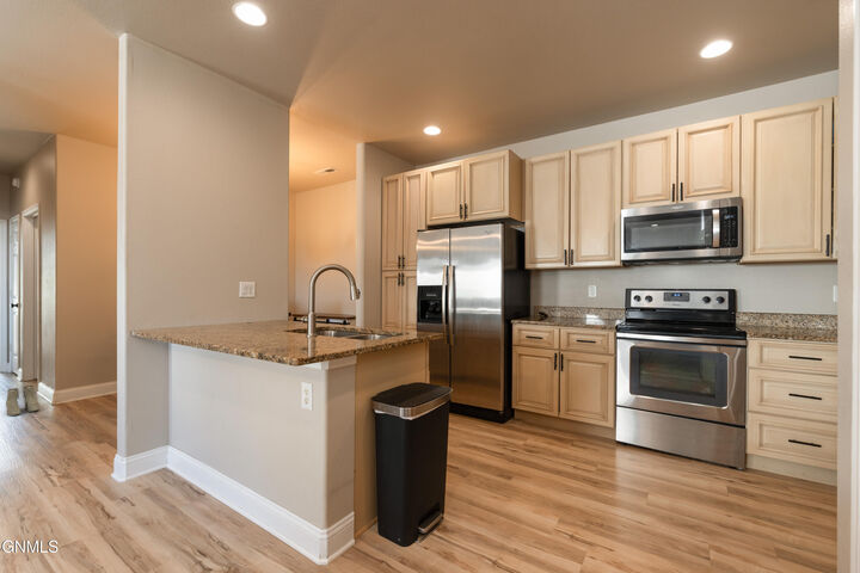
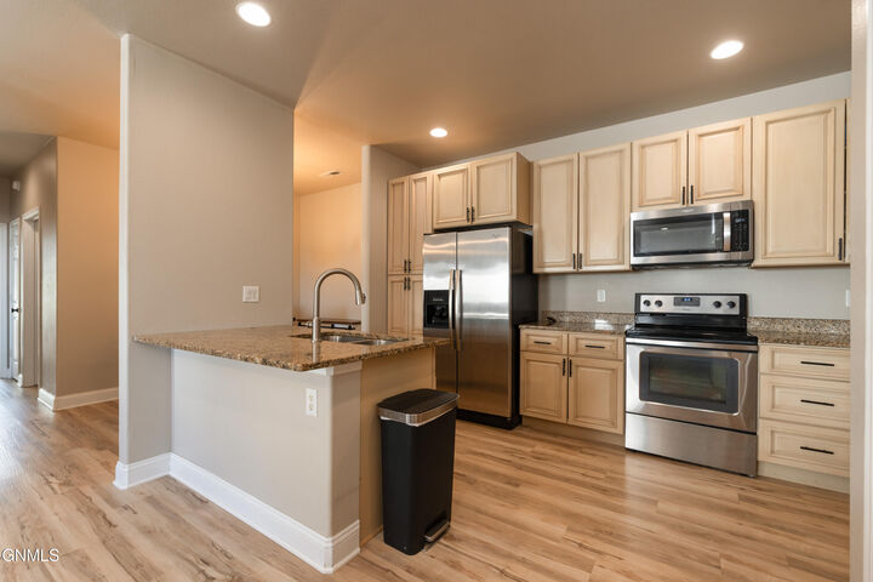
- boots (24, 400)
